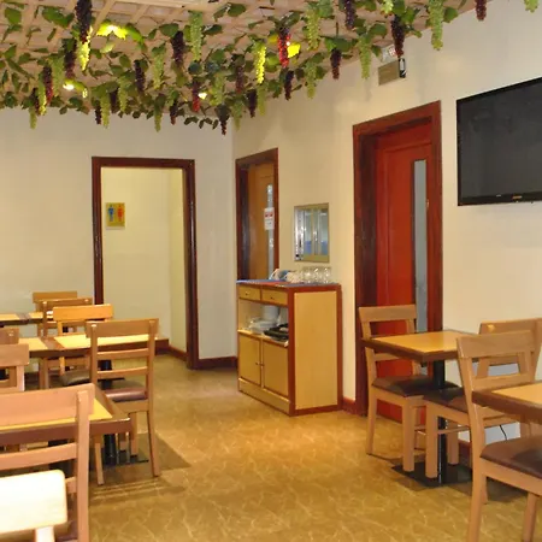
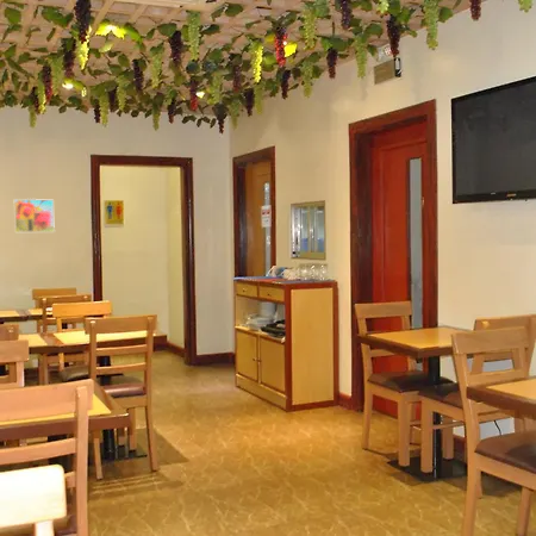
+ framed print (33, 216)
